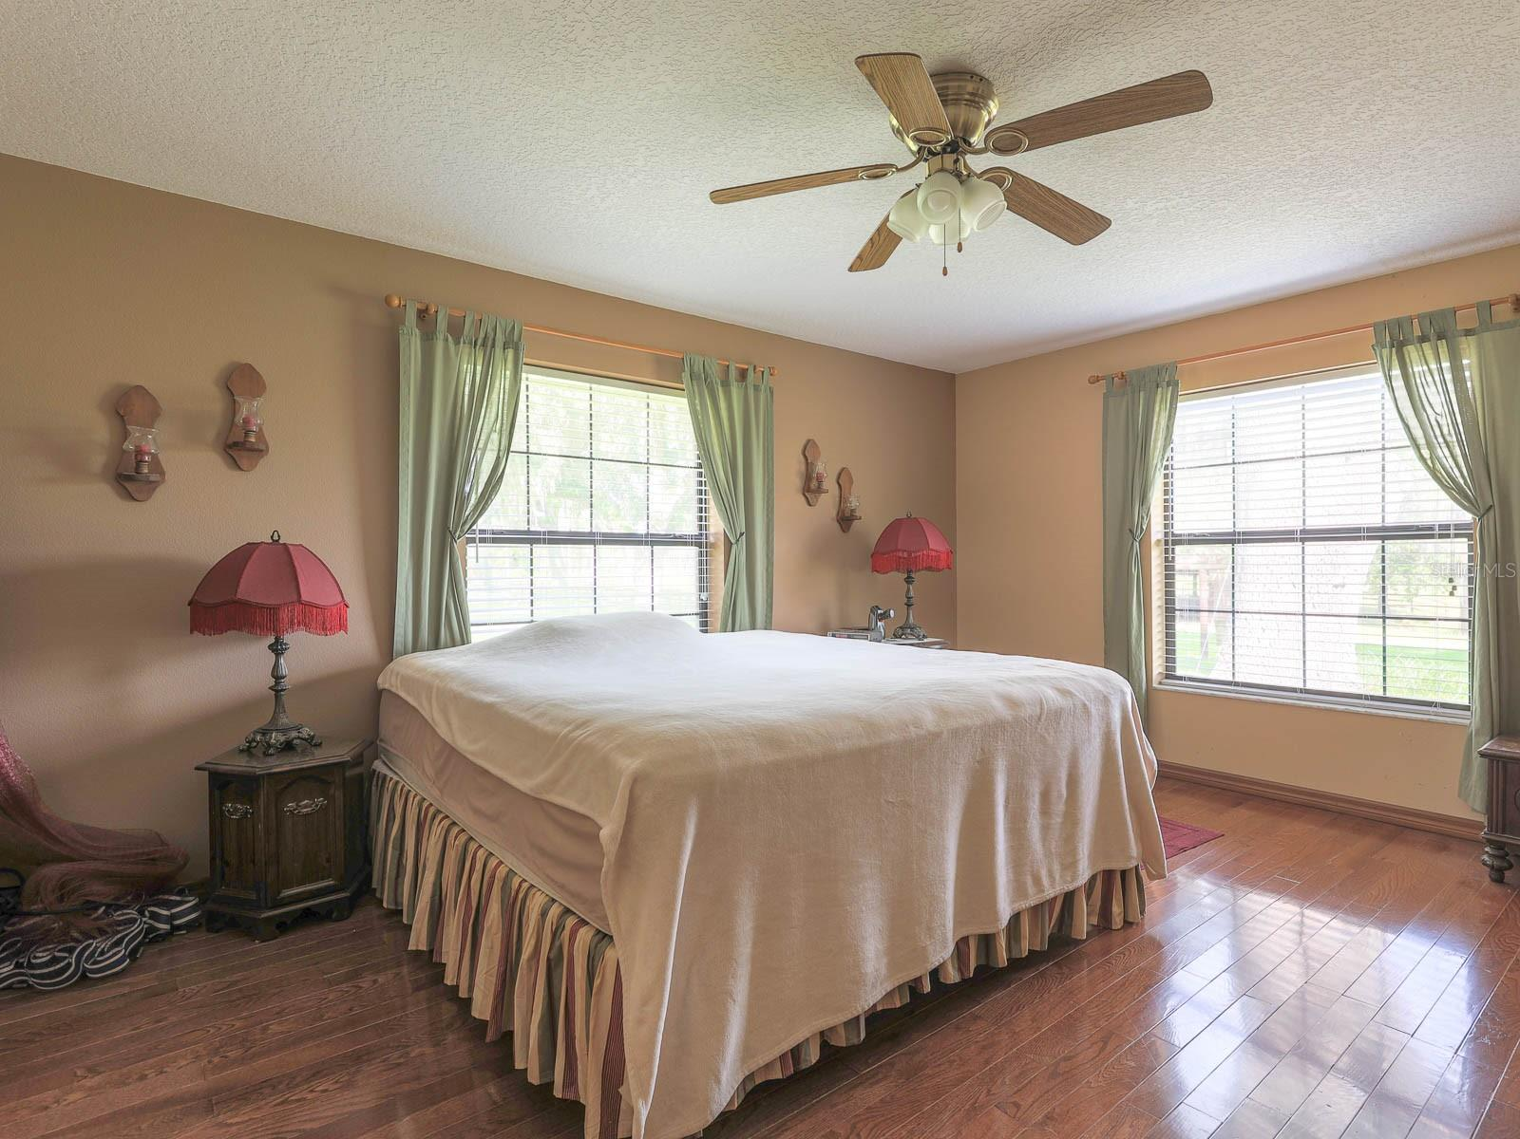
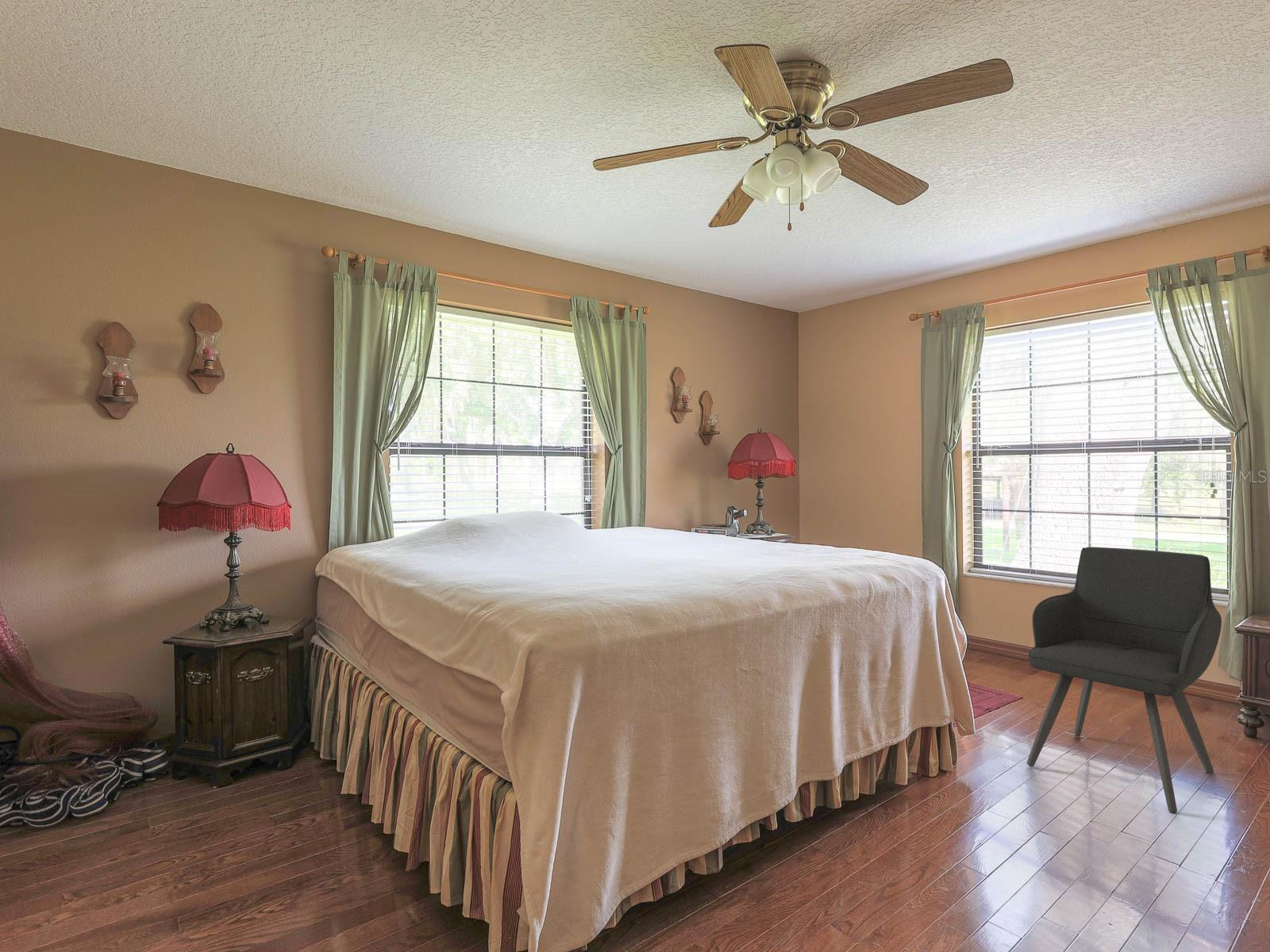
+ armchair (1122, 660)
